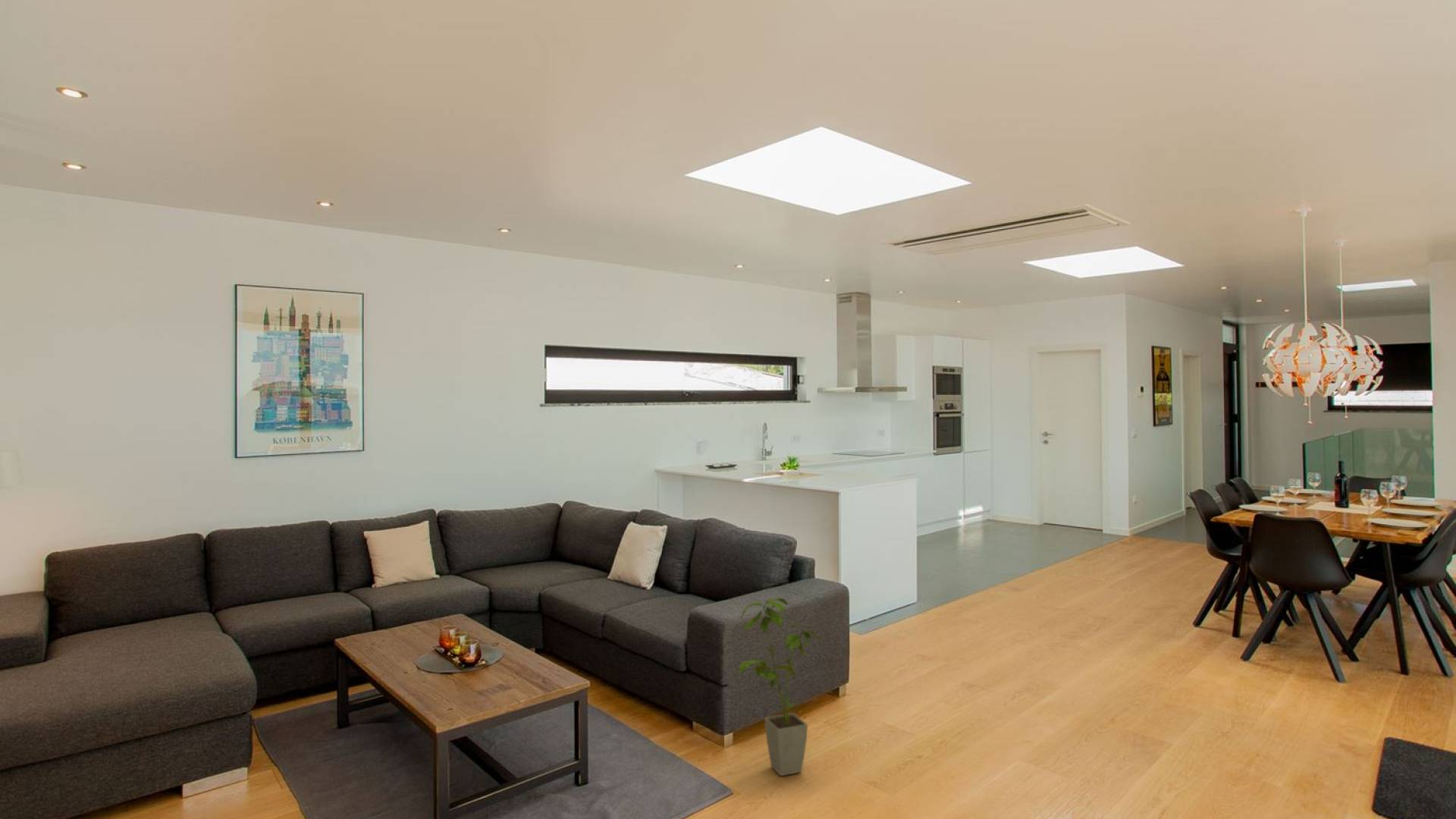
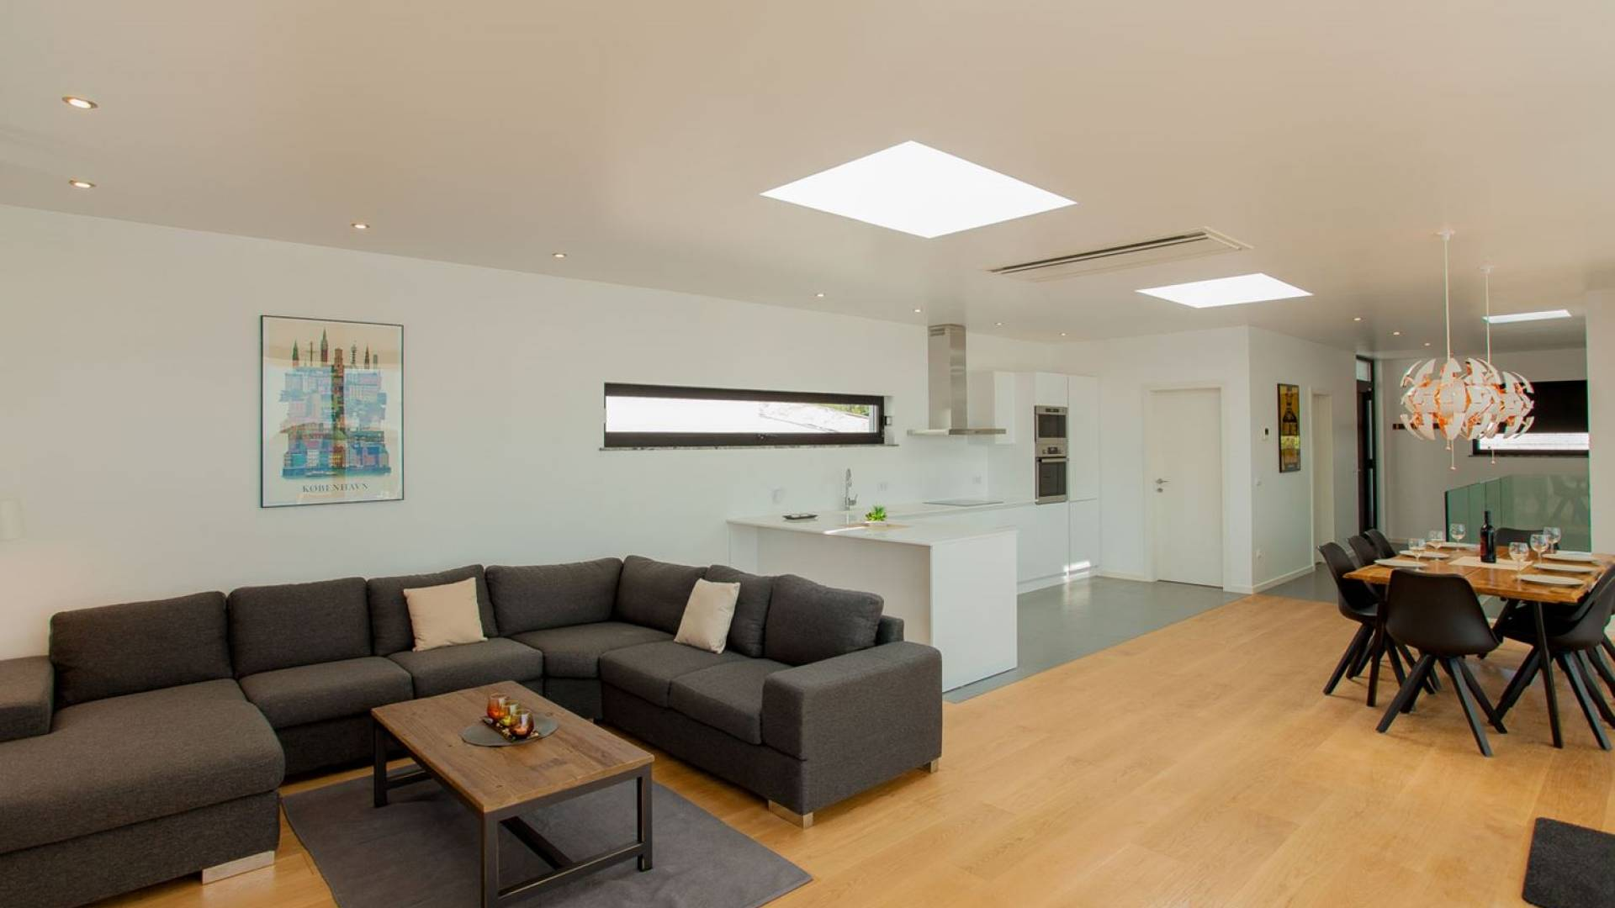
- house plant (771, 685)
